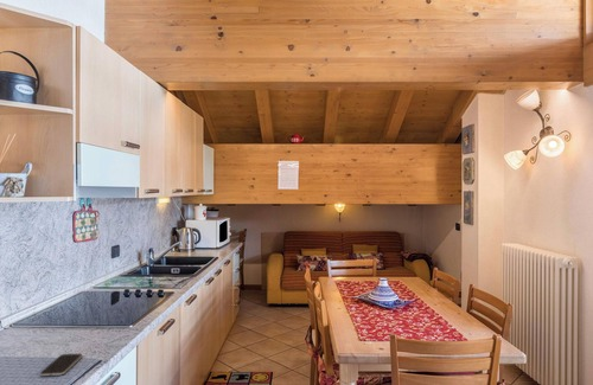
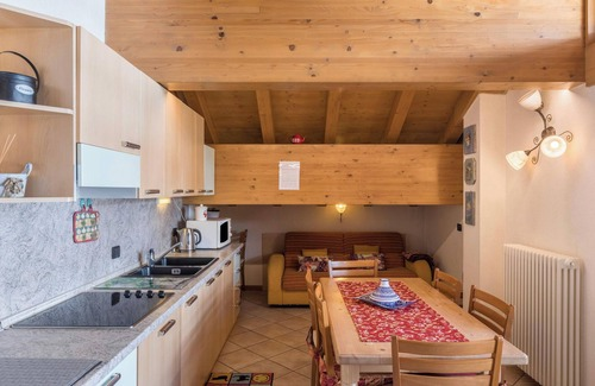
- smartphone (62, 364)
